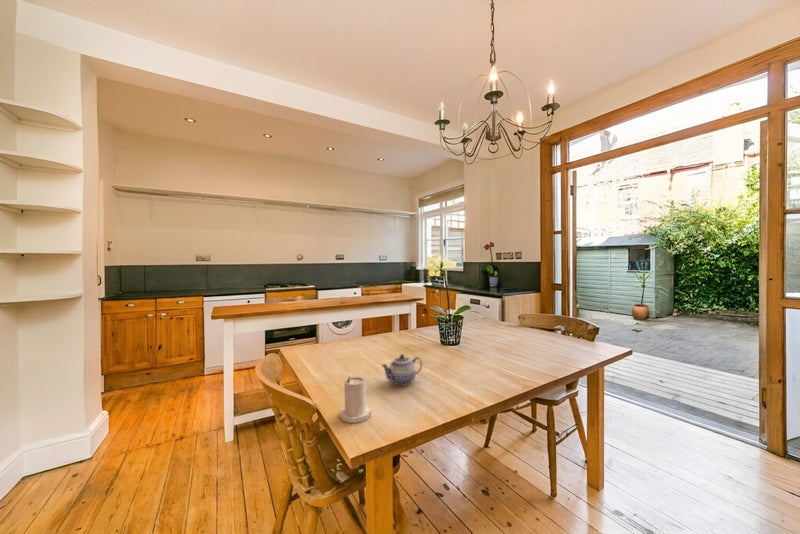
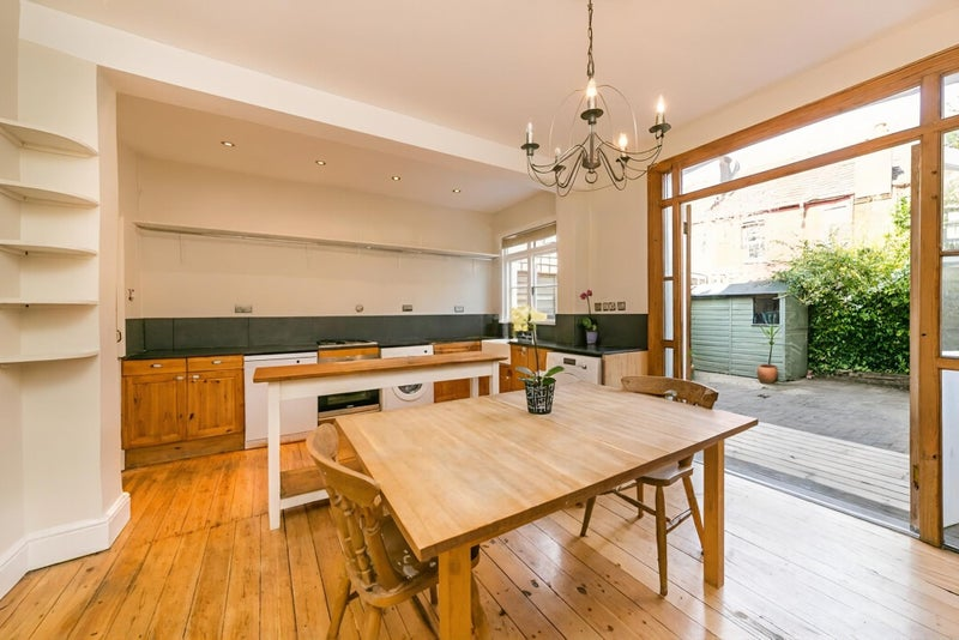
- teapot (402, 368)
- candle (355, 395)
